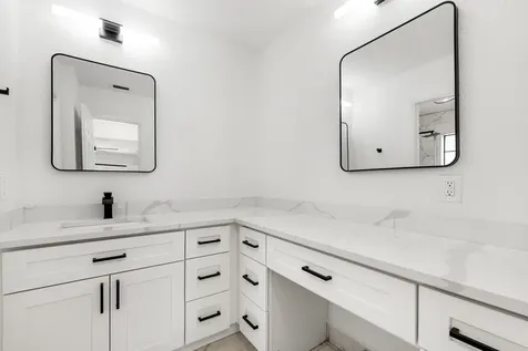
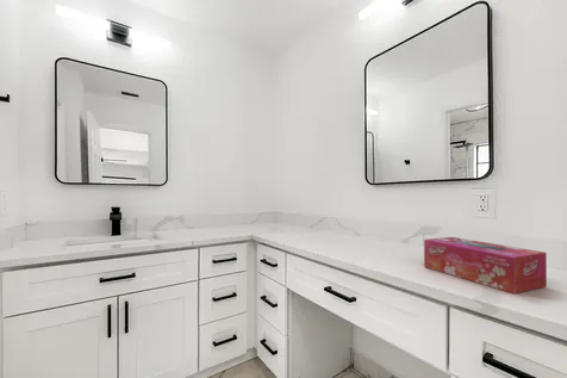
+ tissue box (478, 260)
